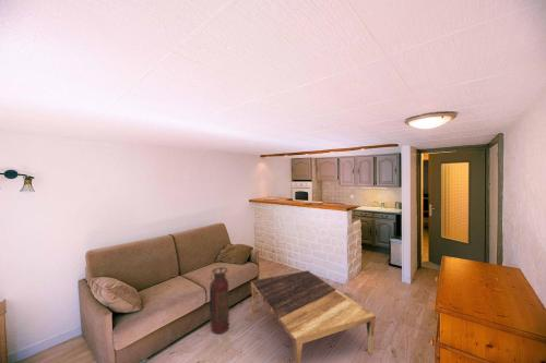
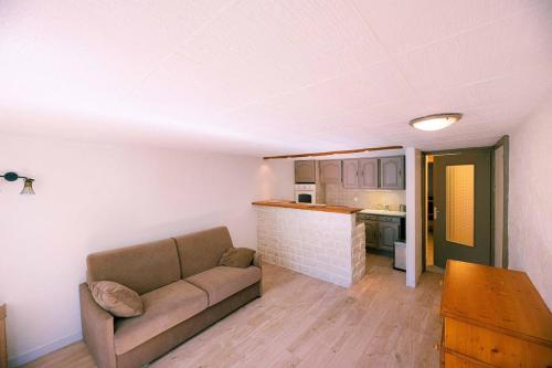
- coffee table (304, 312)
- fire extinguisher (218, 300)
